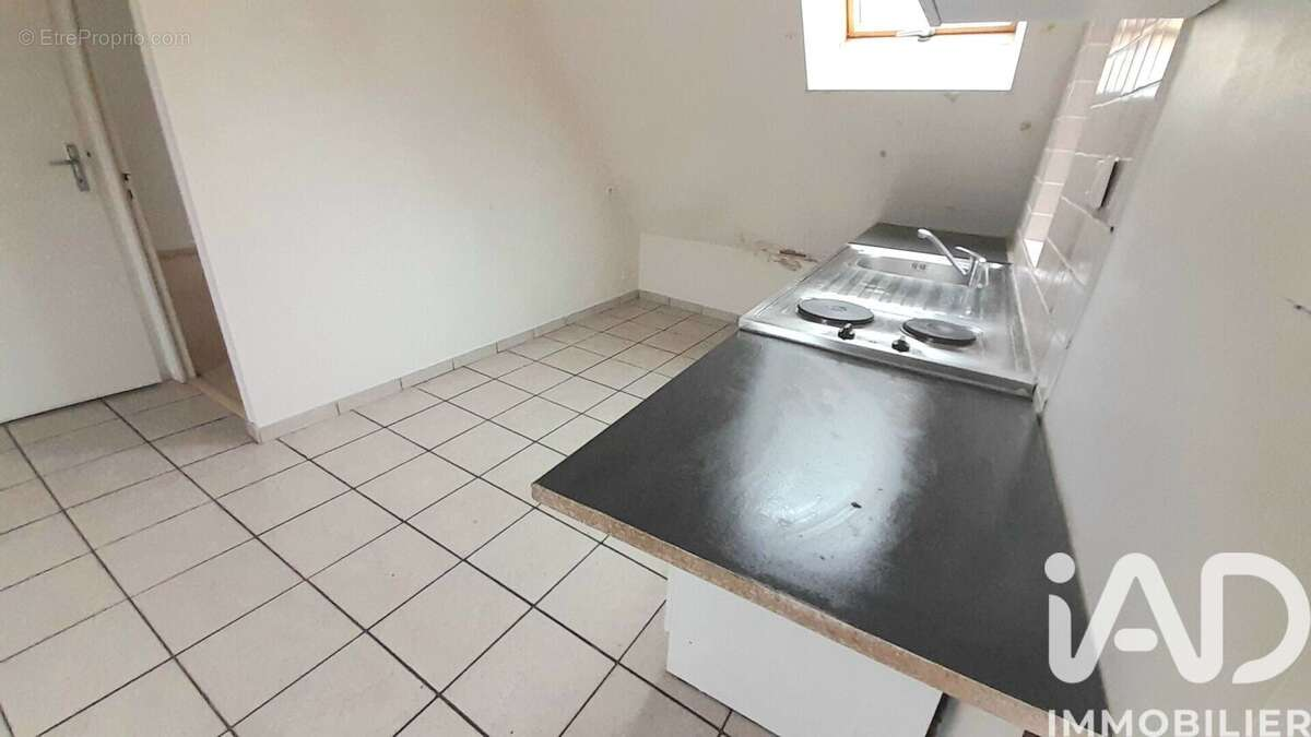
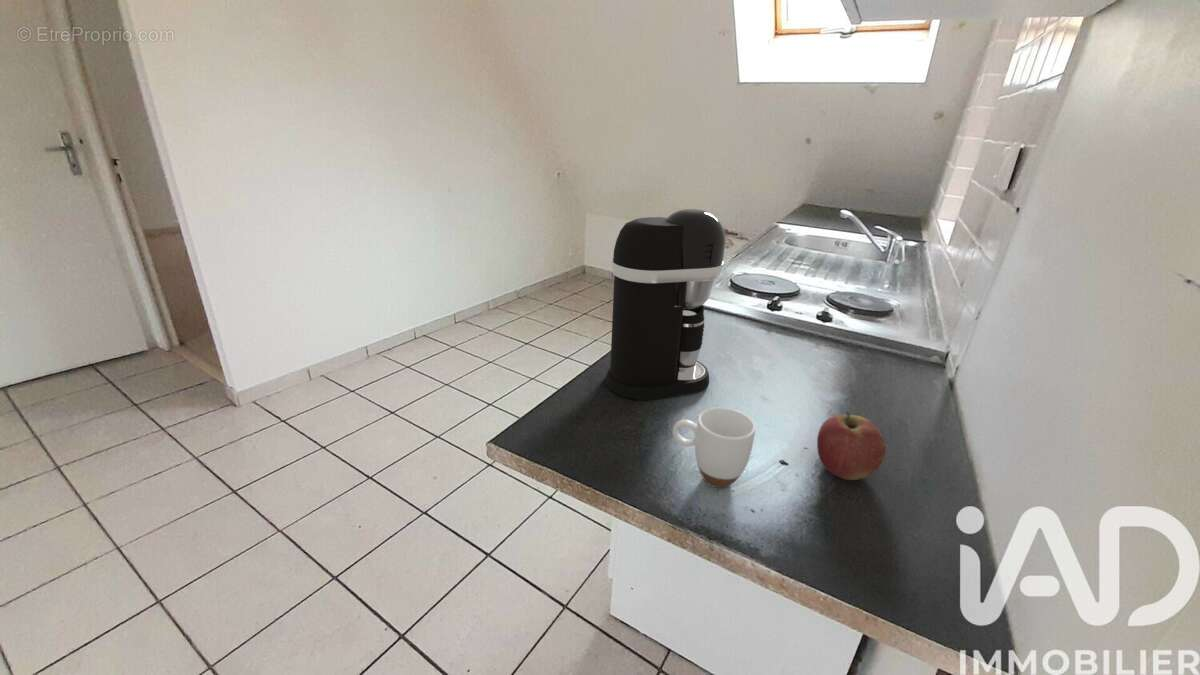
+ apple (850, 443)
+ mug (709, 447)
+ coffee maker (664, 301)
